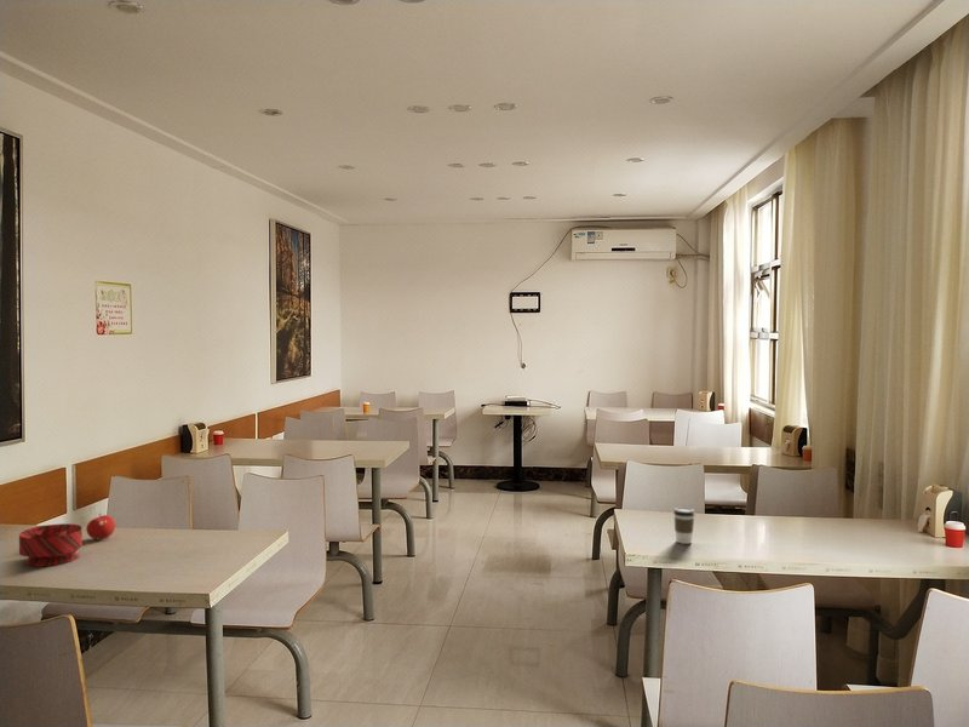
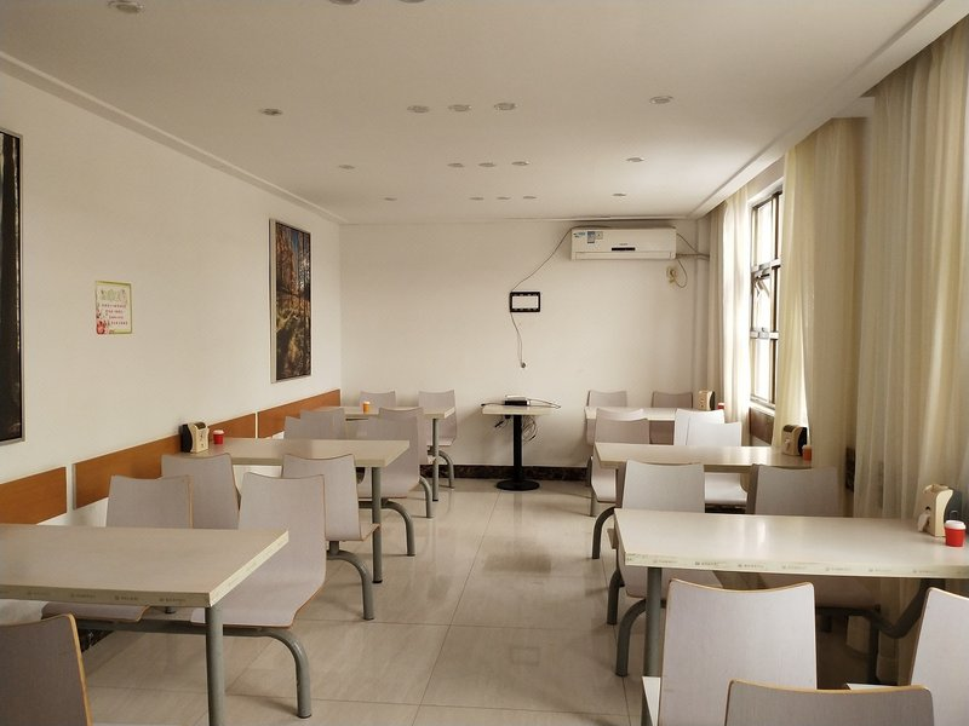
- bowl (51, 545)
- coffee cup (683, 525)
- fruit (101, 525)
